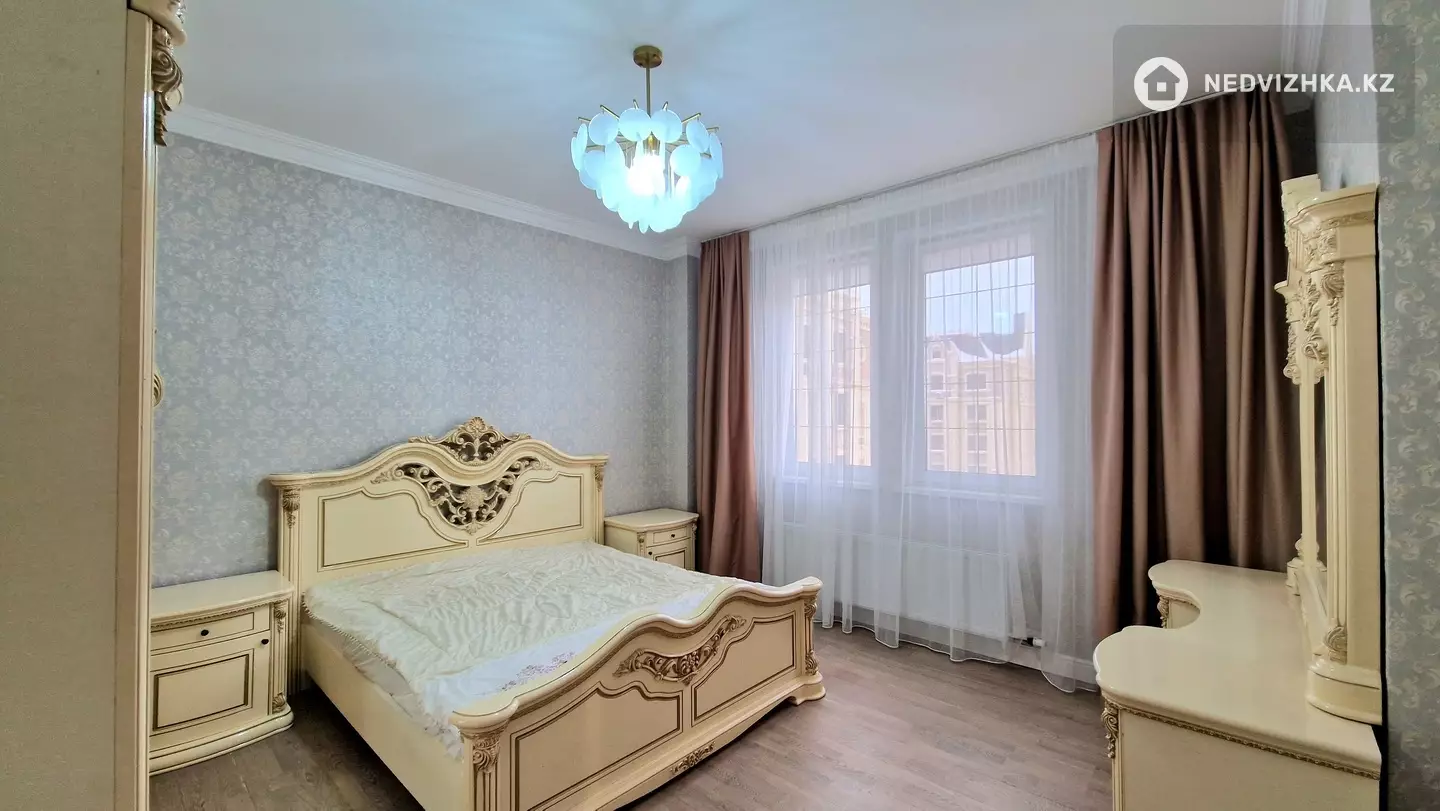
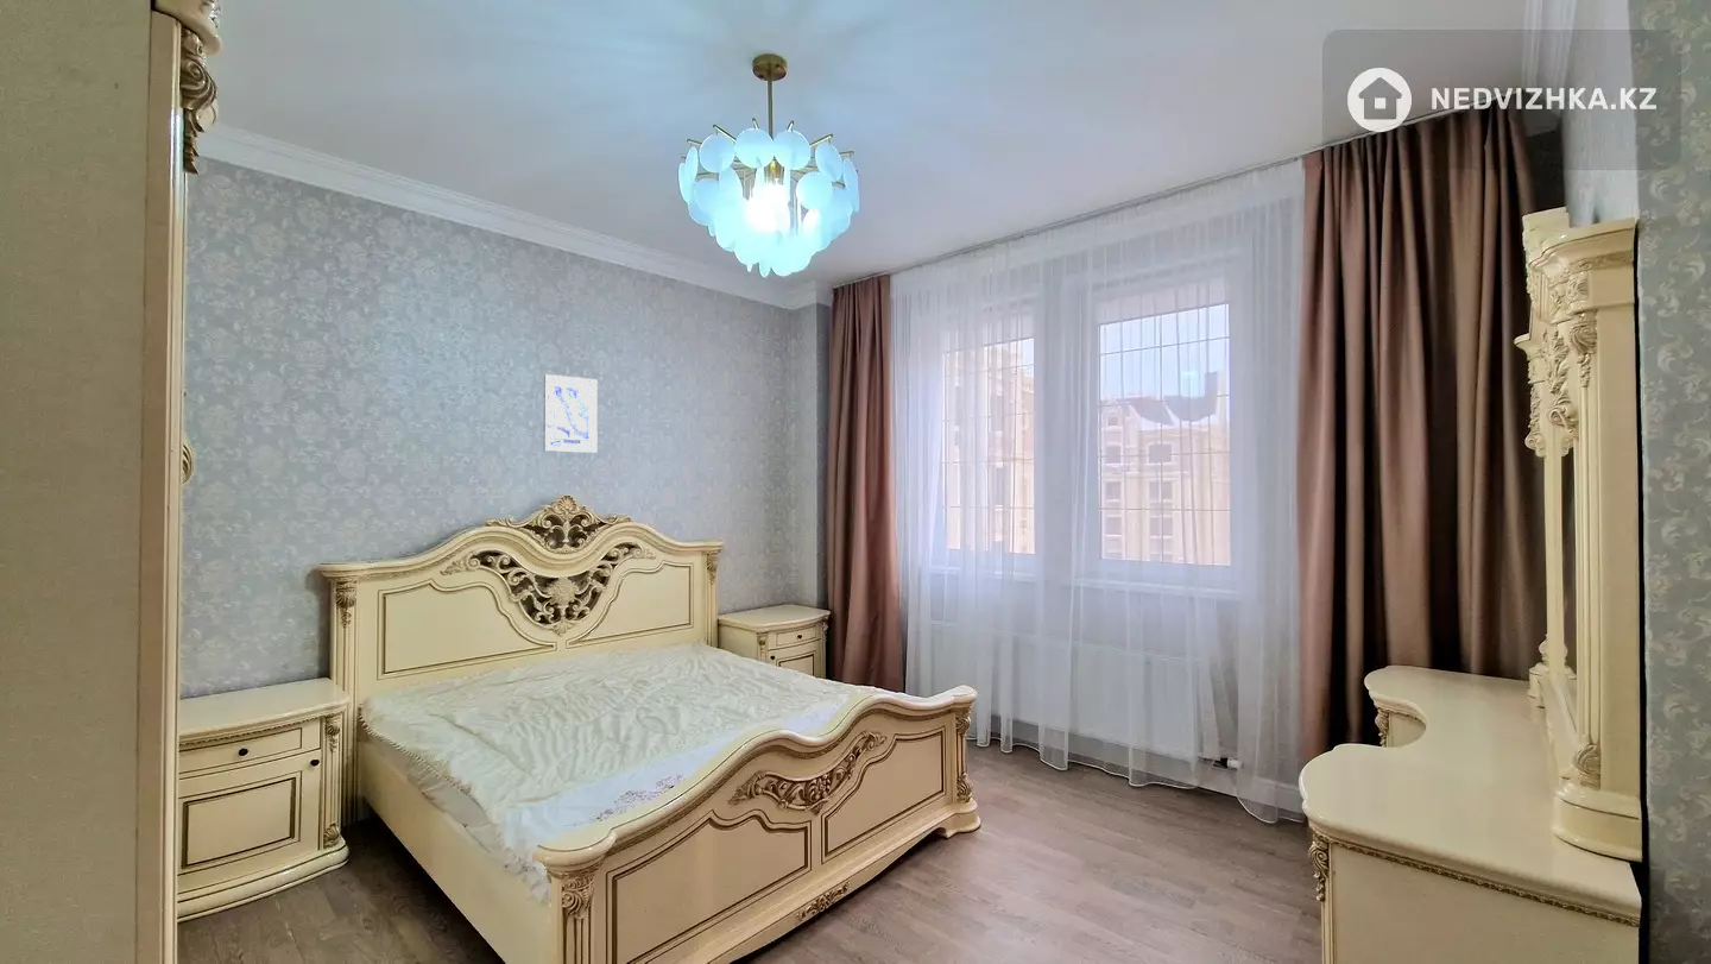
+ wall art (570, 414)
